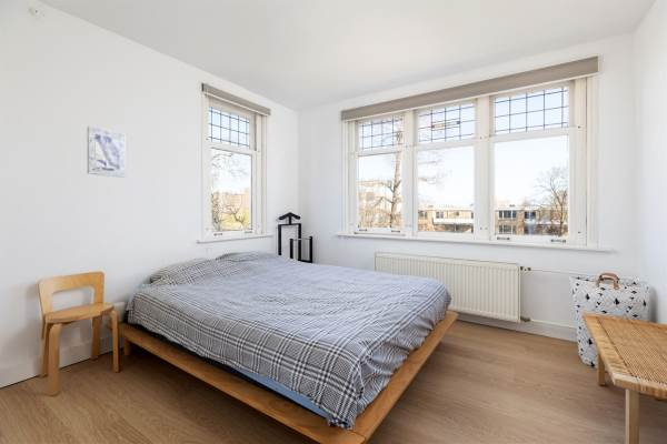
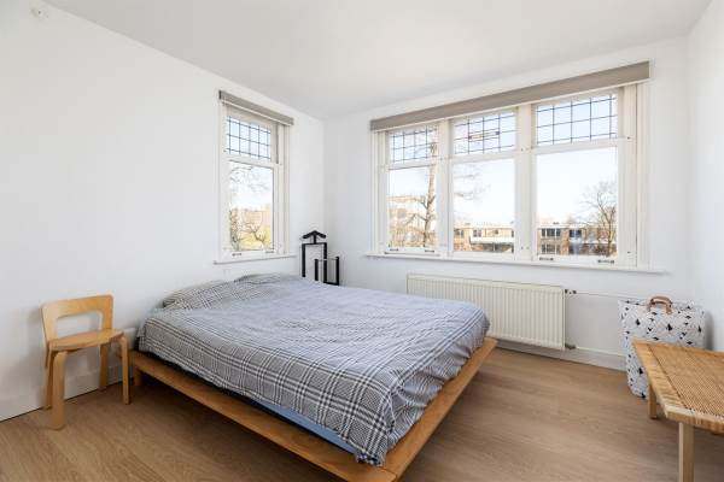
- wall art (107, 152)
